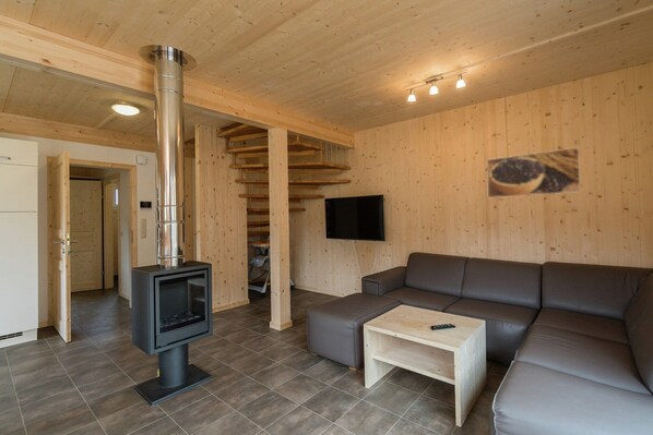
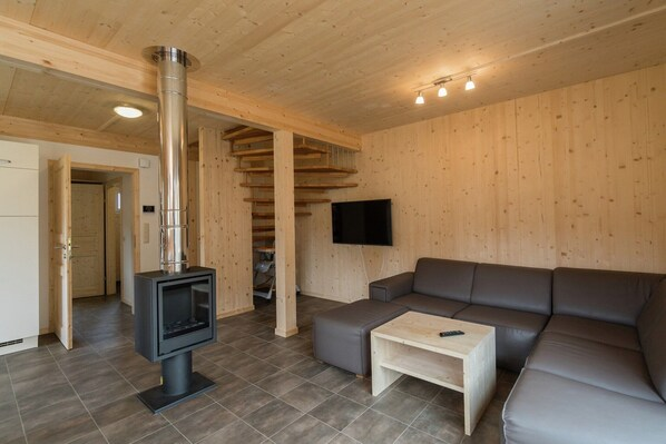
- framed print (530, 174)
